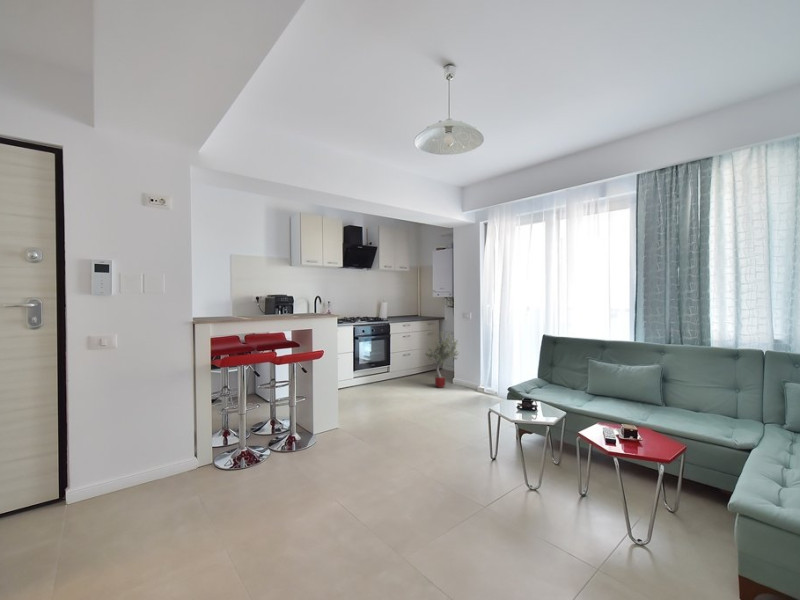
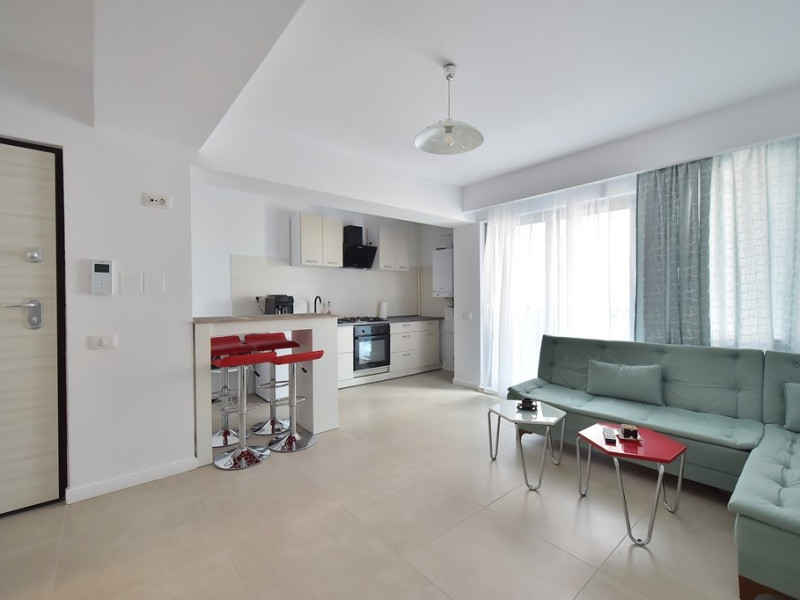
- potted tree (442, 358)
